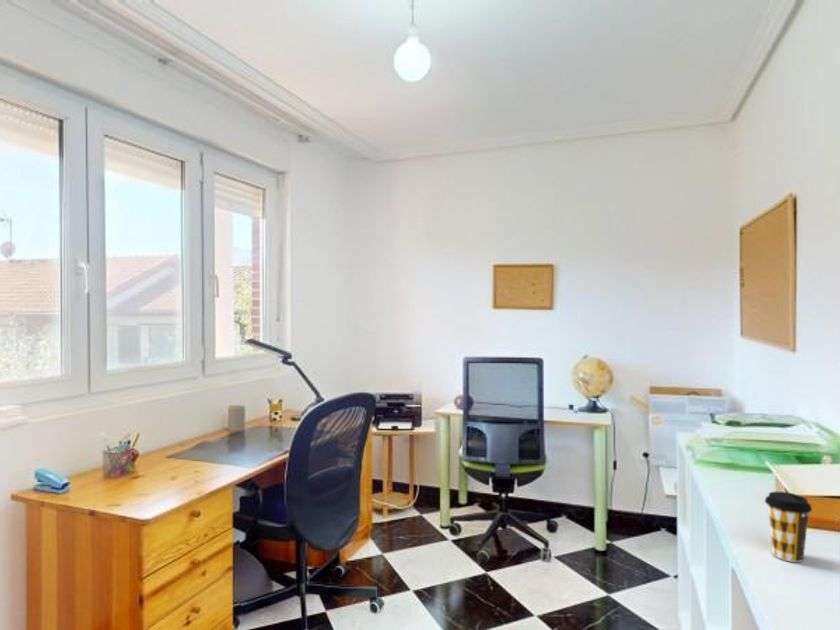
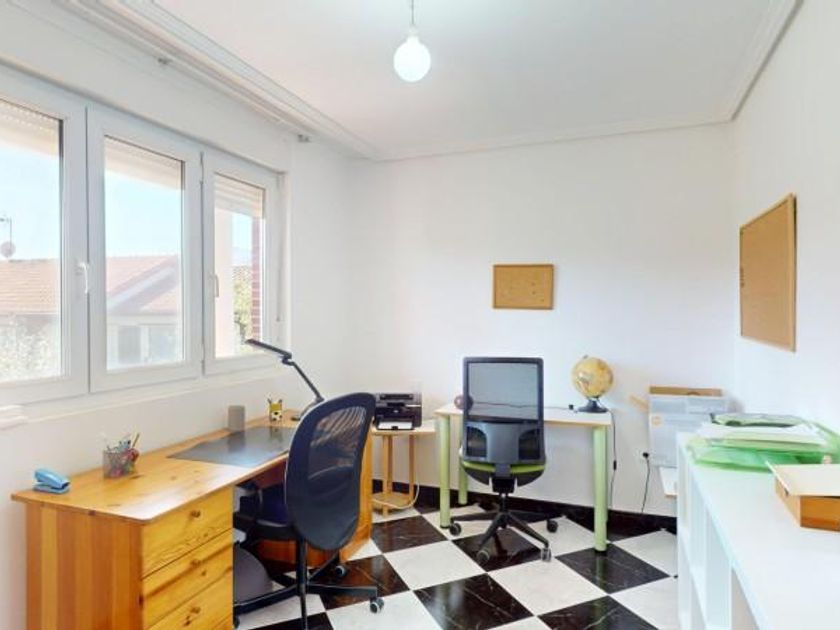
- coffee cup (787, 526)
